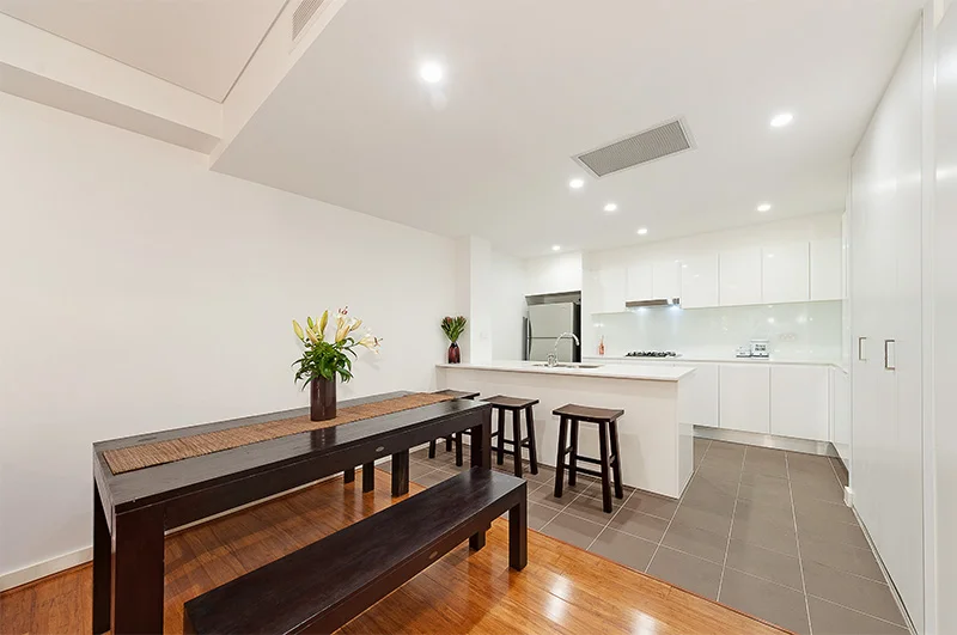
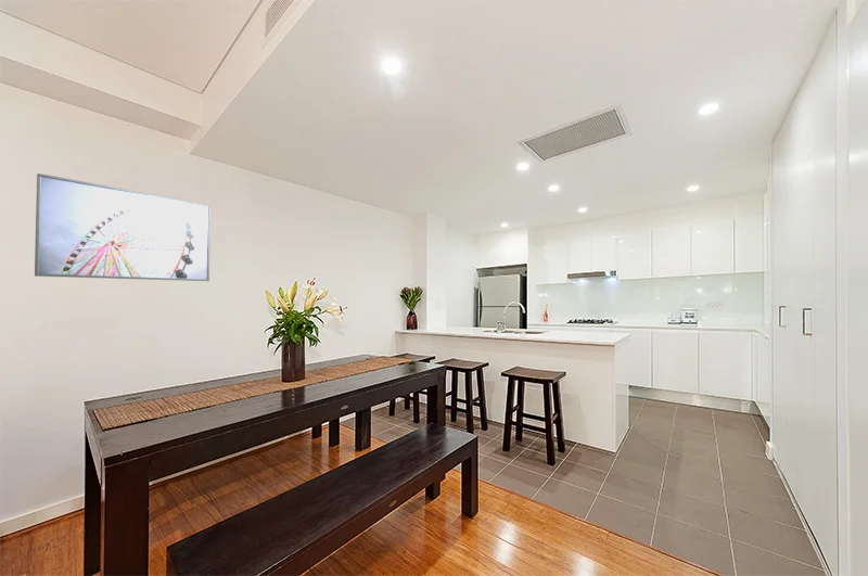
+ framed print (136, 234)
